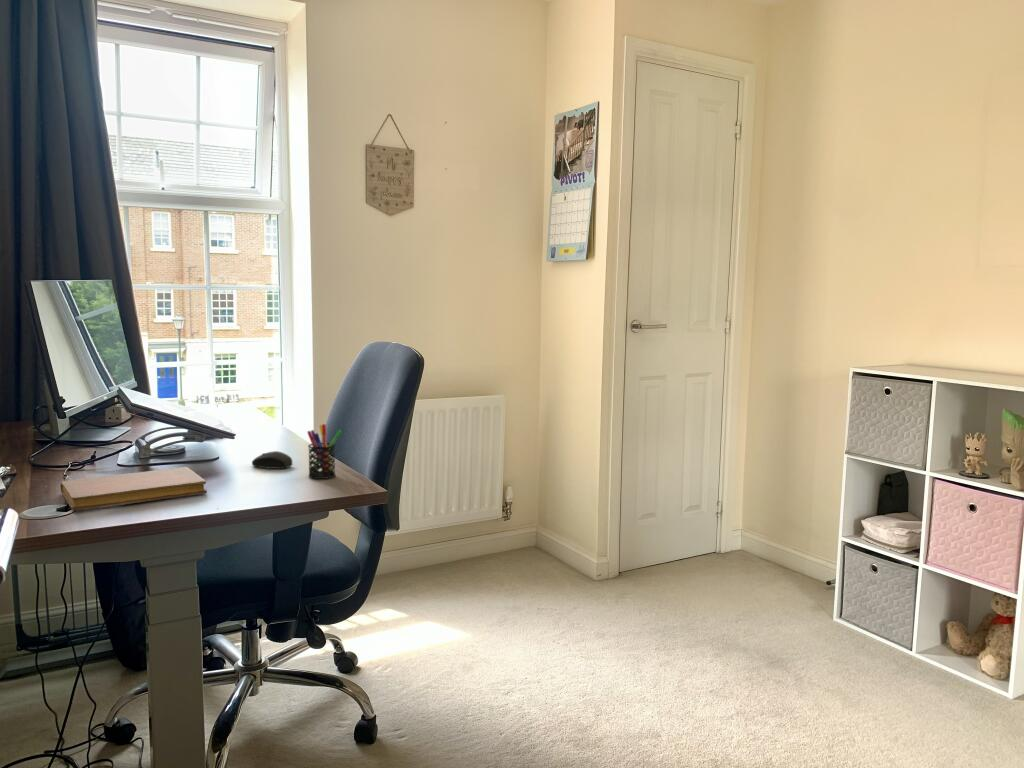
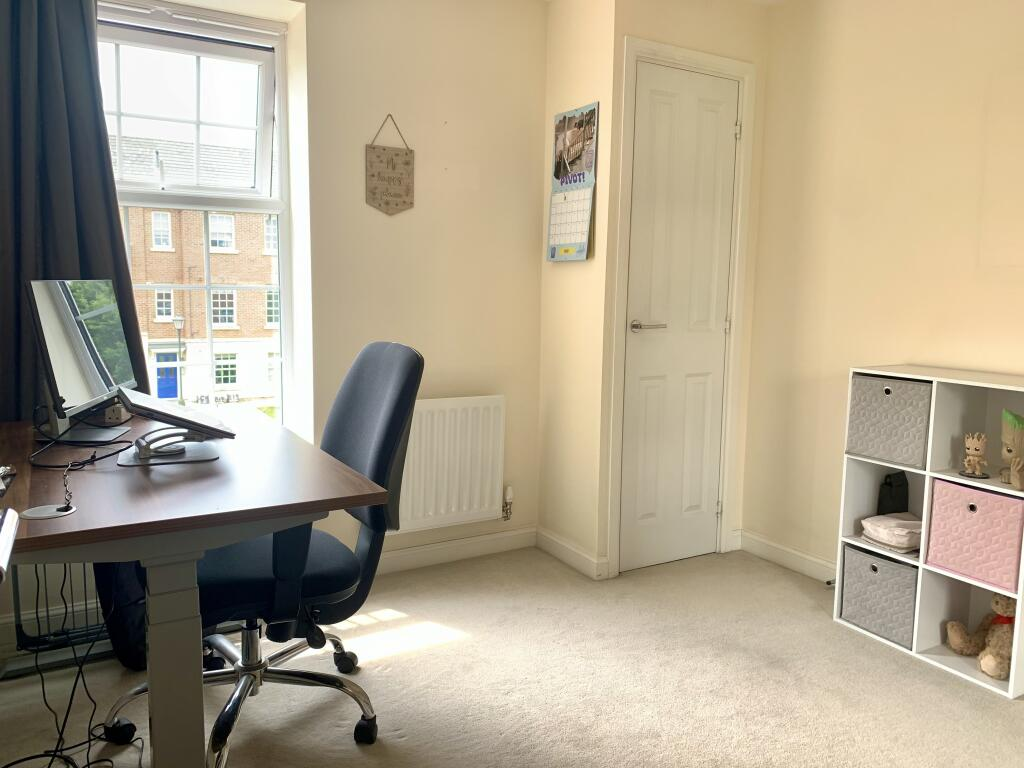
- pen holder (325, 449)
- mouse (272, 459)
- notebook (134, 486)
